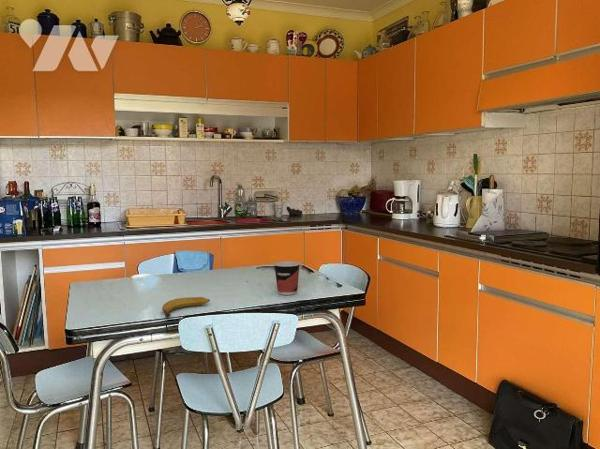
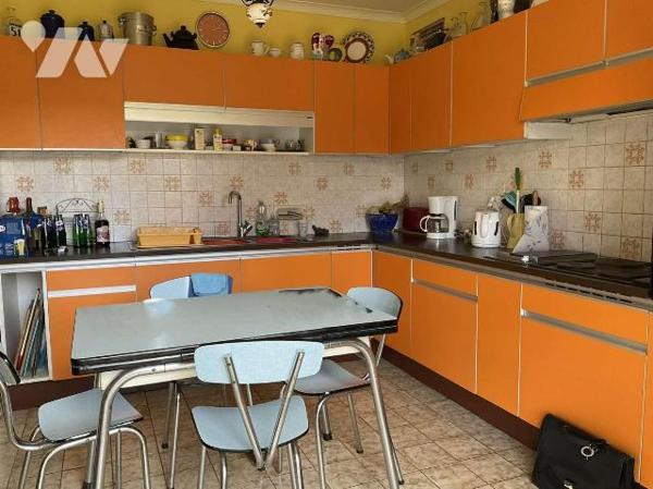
- cup (287, 278)
- fruit (186, 305)
